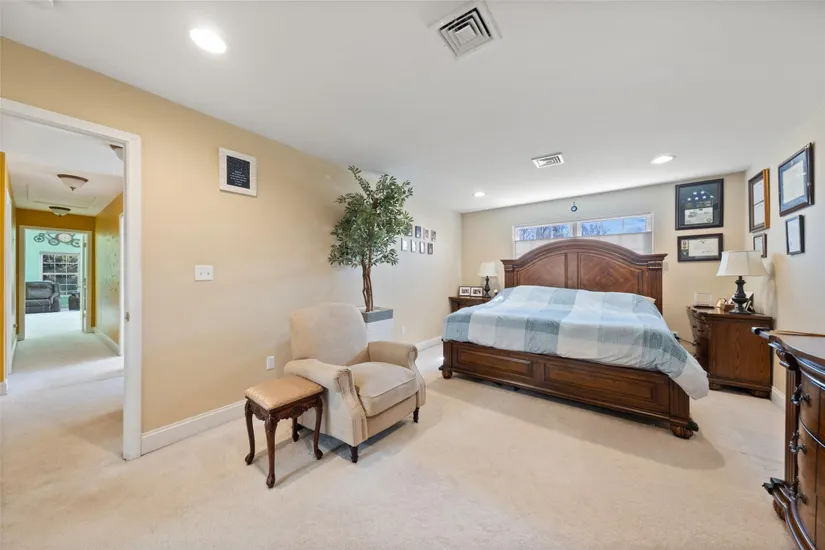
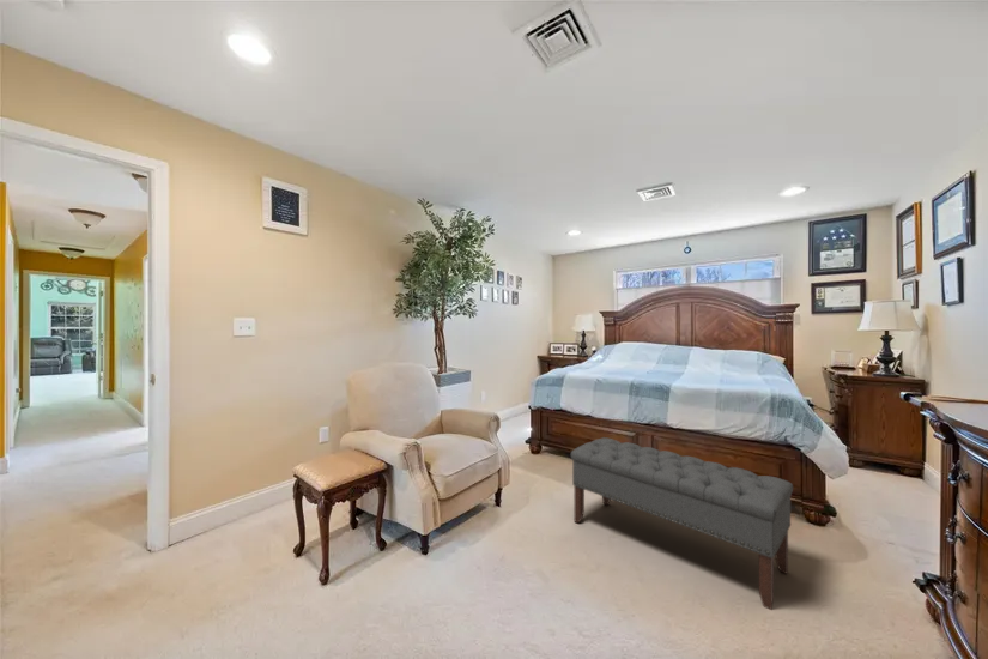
+ bench (668, 501)
